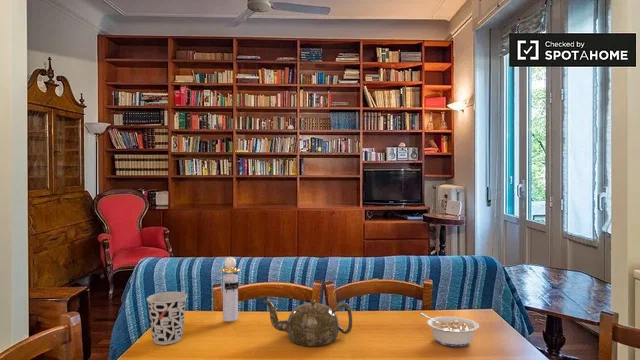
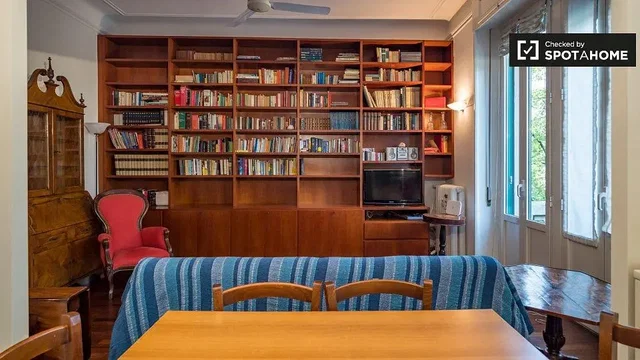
- perfume bottle (230, 289)
- legume (450, 330)
- teapot (308, 318)
- cup (167, 318)
